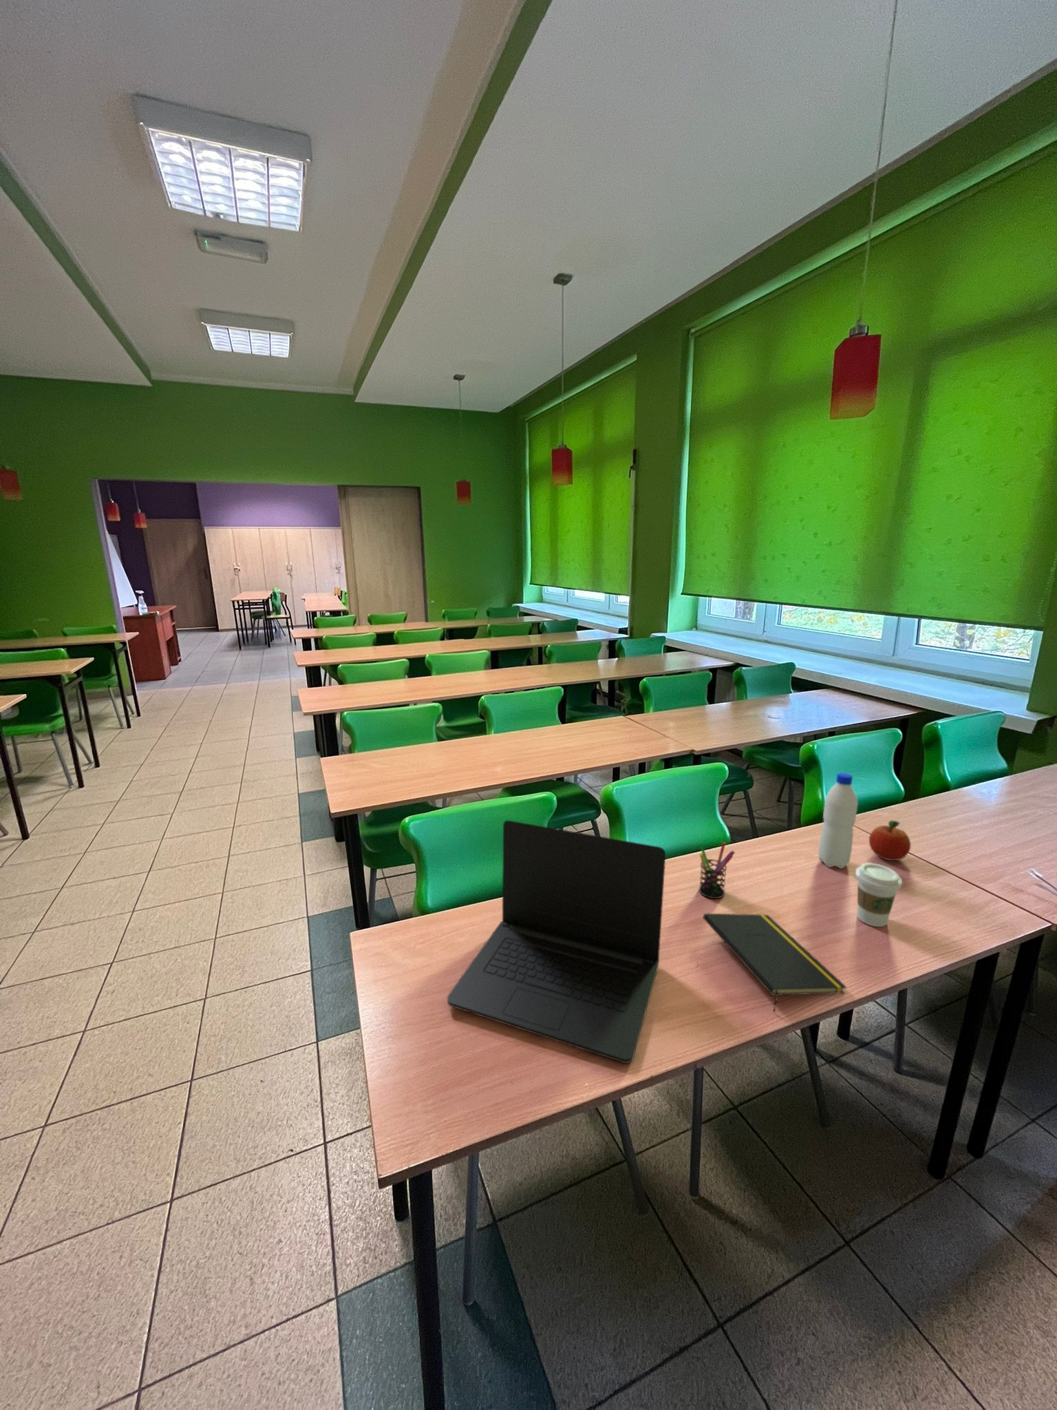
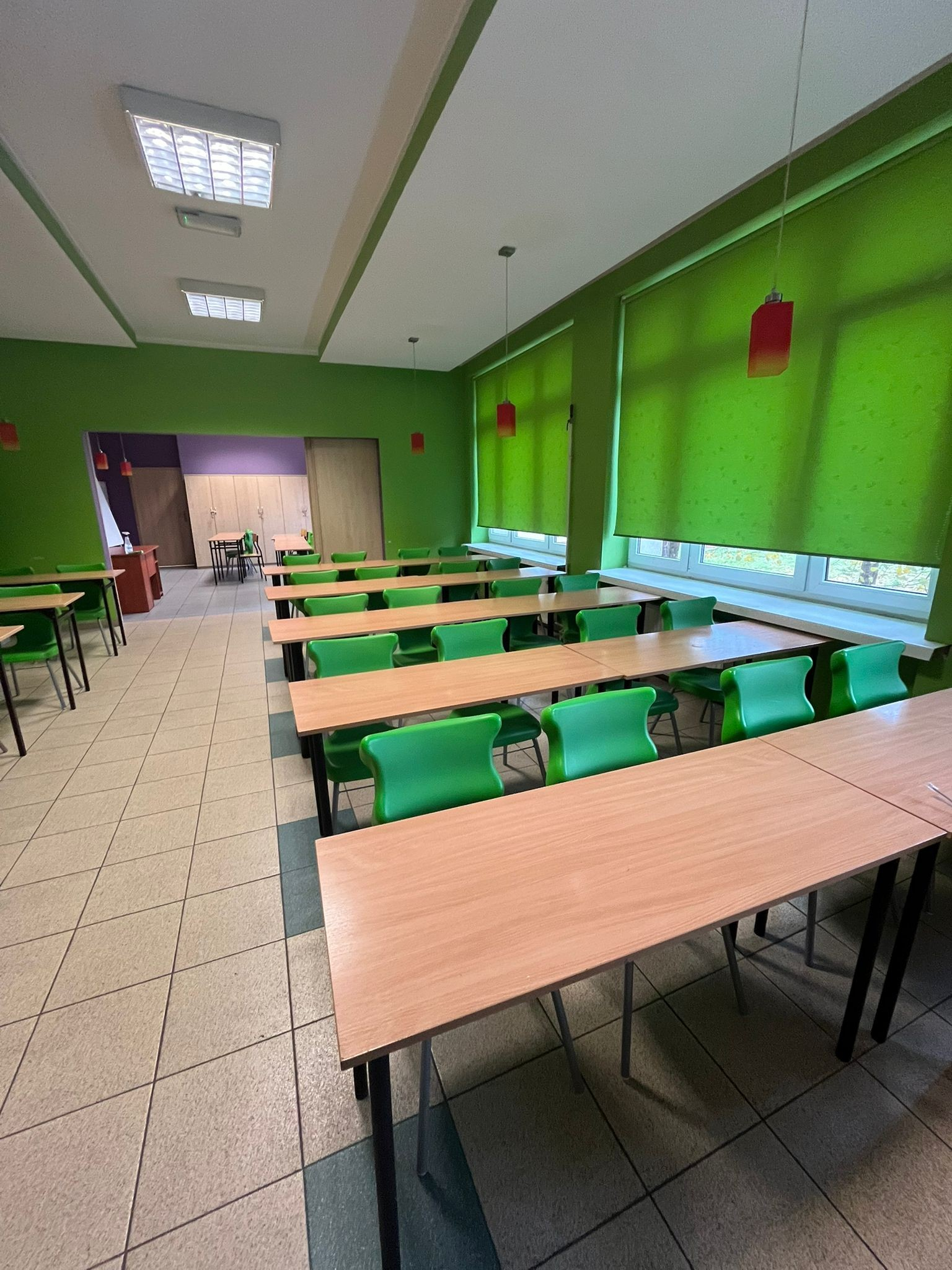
- water bottle (839, 819)
- pen holder (711, 867)
- laptop (558, 925)
- coffee cup (875, 895)
- fruit (889, 840)
- notepad (769, 950)
